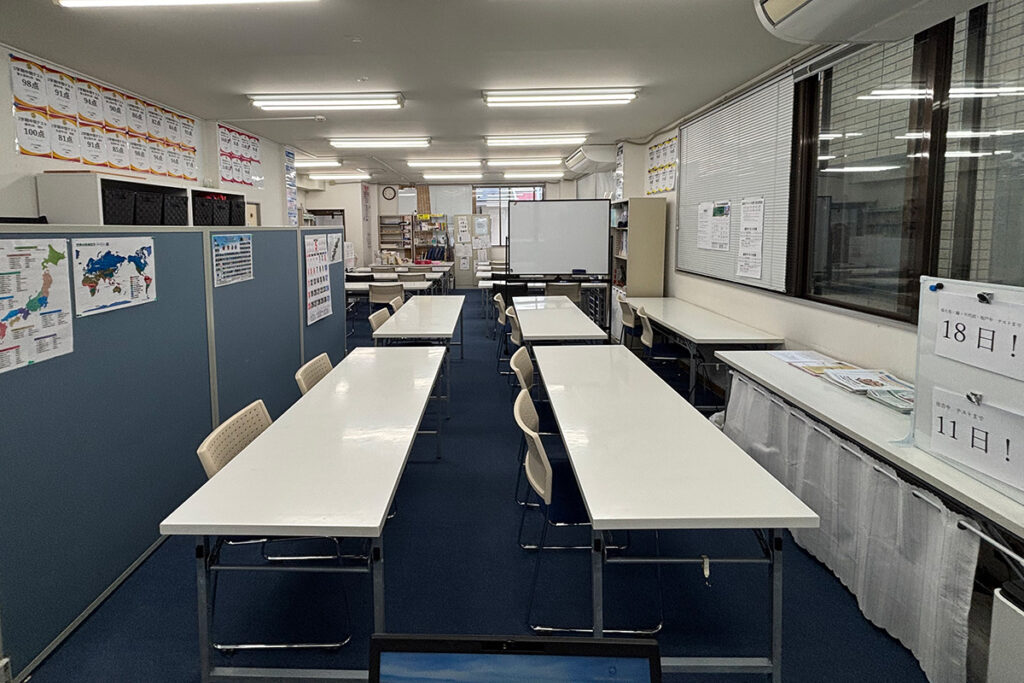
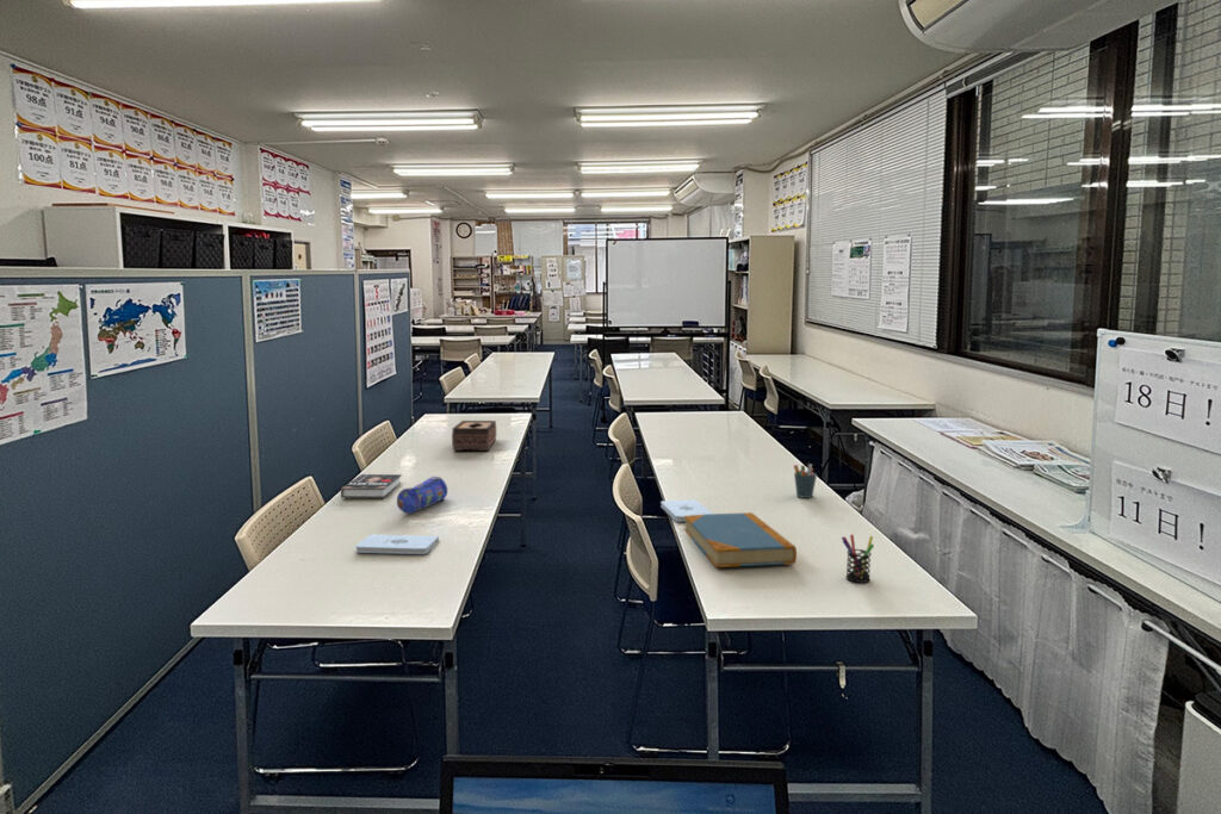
+ tissue box (475, 435)
+ pen holder (805, 478)
+ book (736, 538)
+ book (372, 485)
+ pen holder (860, 557)
+ notepad (397, 543)
+ pencil case (423, 493)
+ notepad (686, 510)
